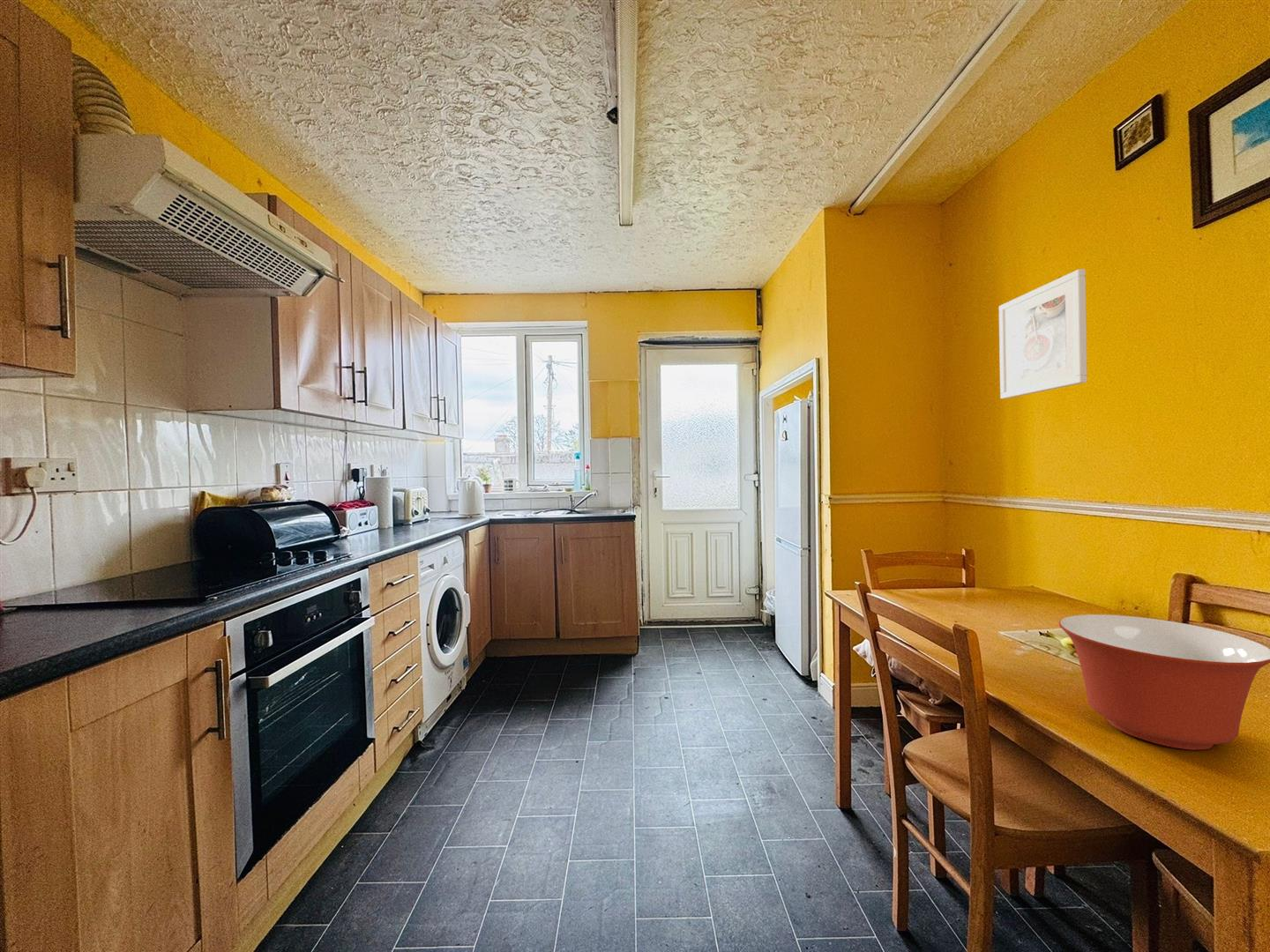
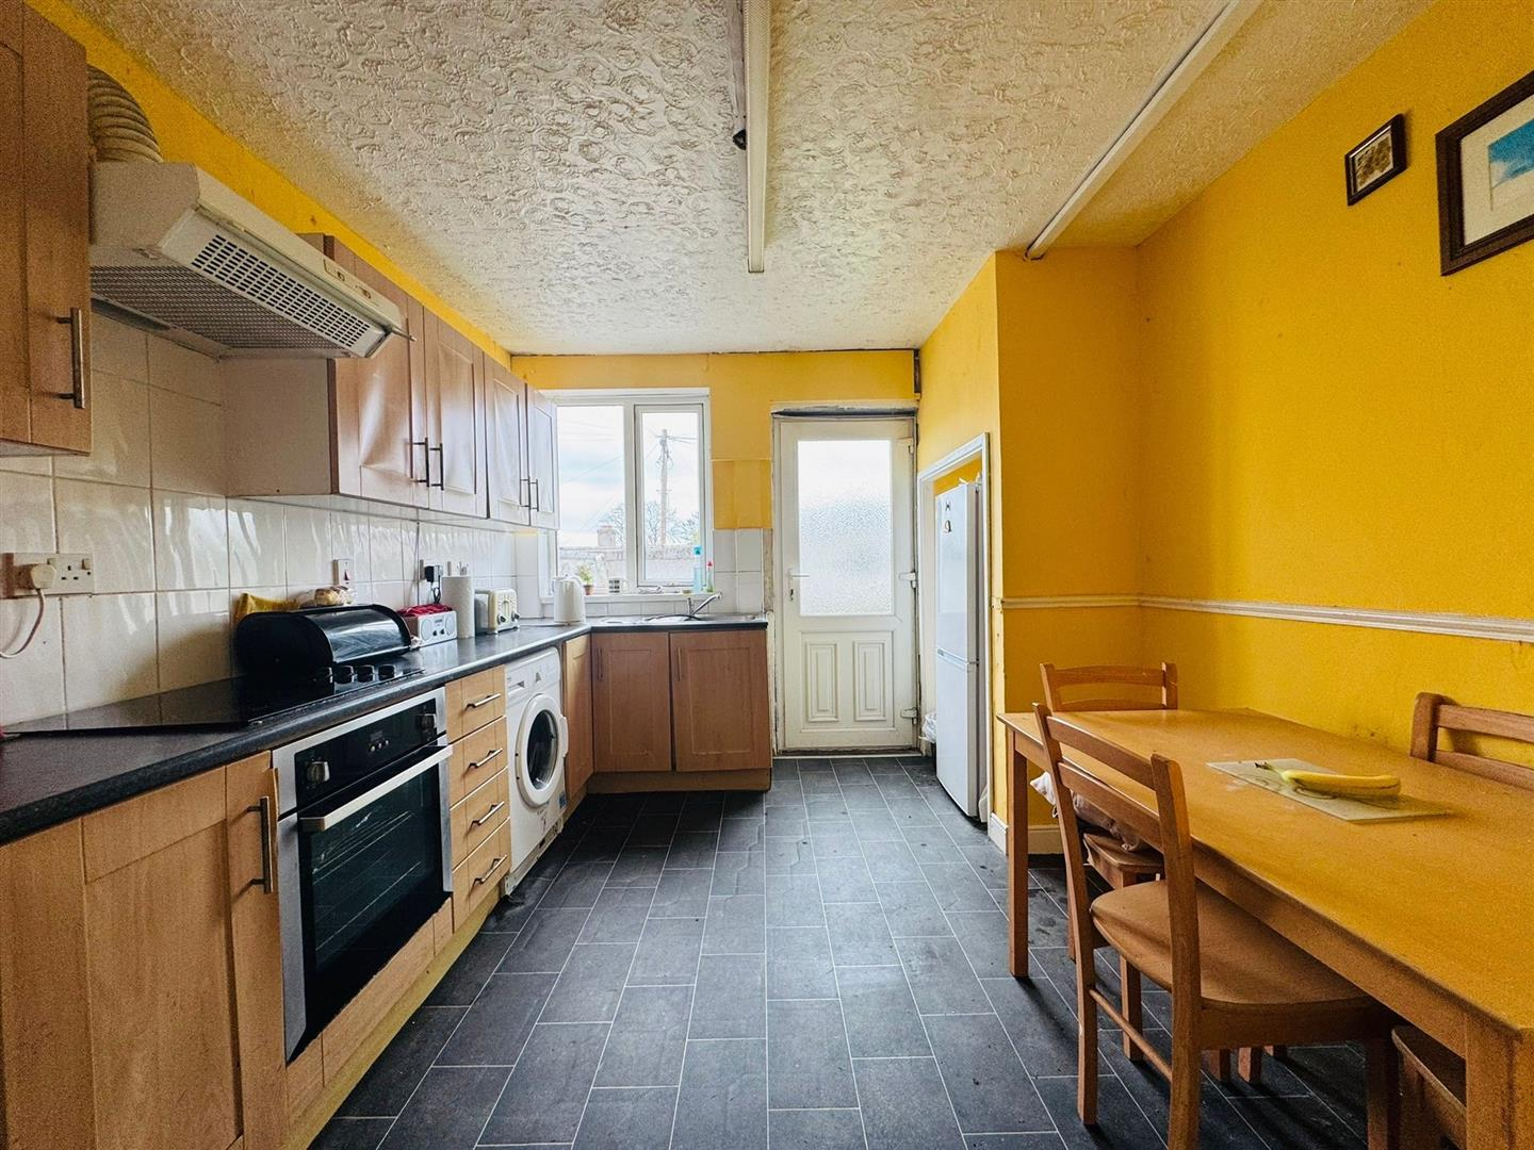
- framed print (1038, 340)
- mixing bowl (1156, 682)
